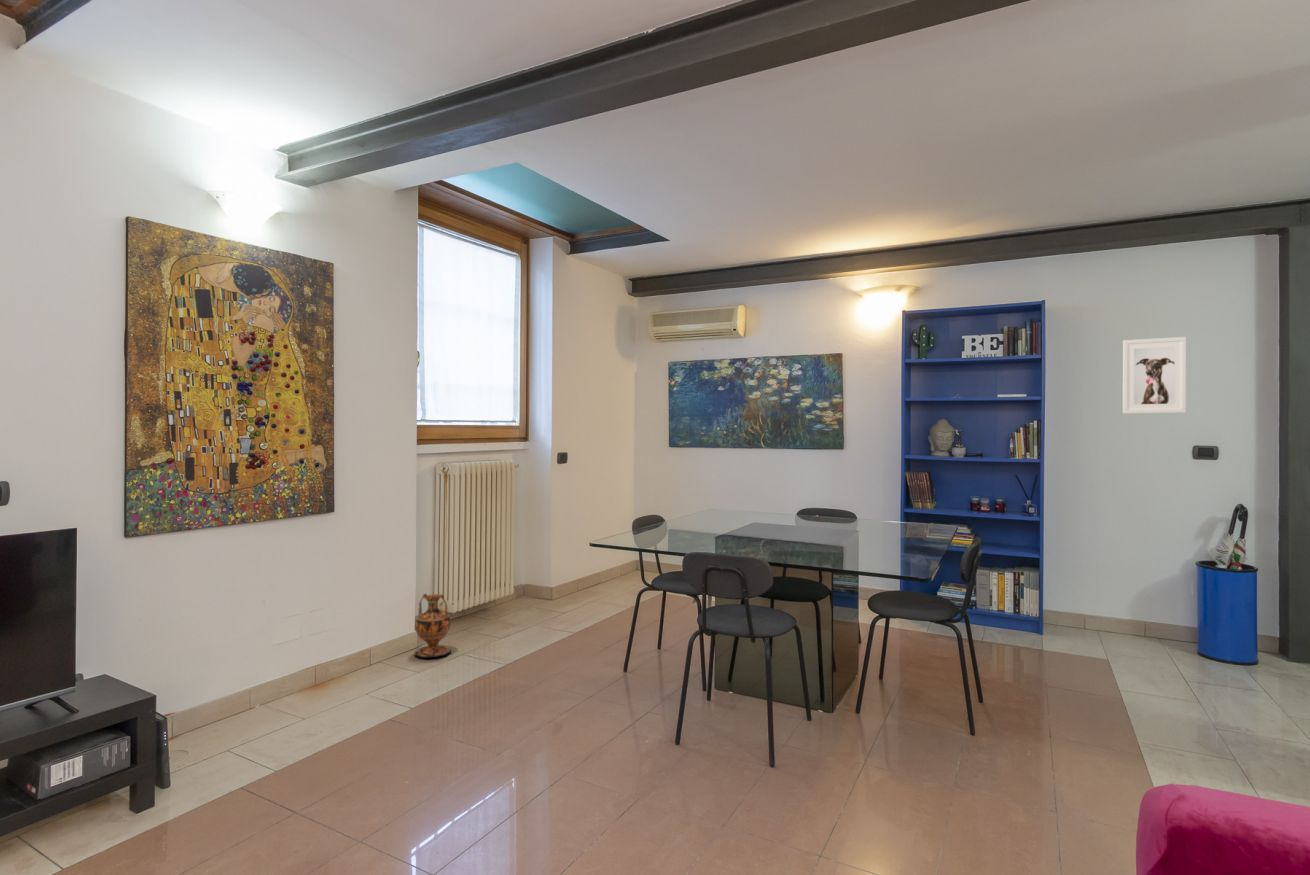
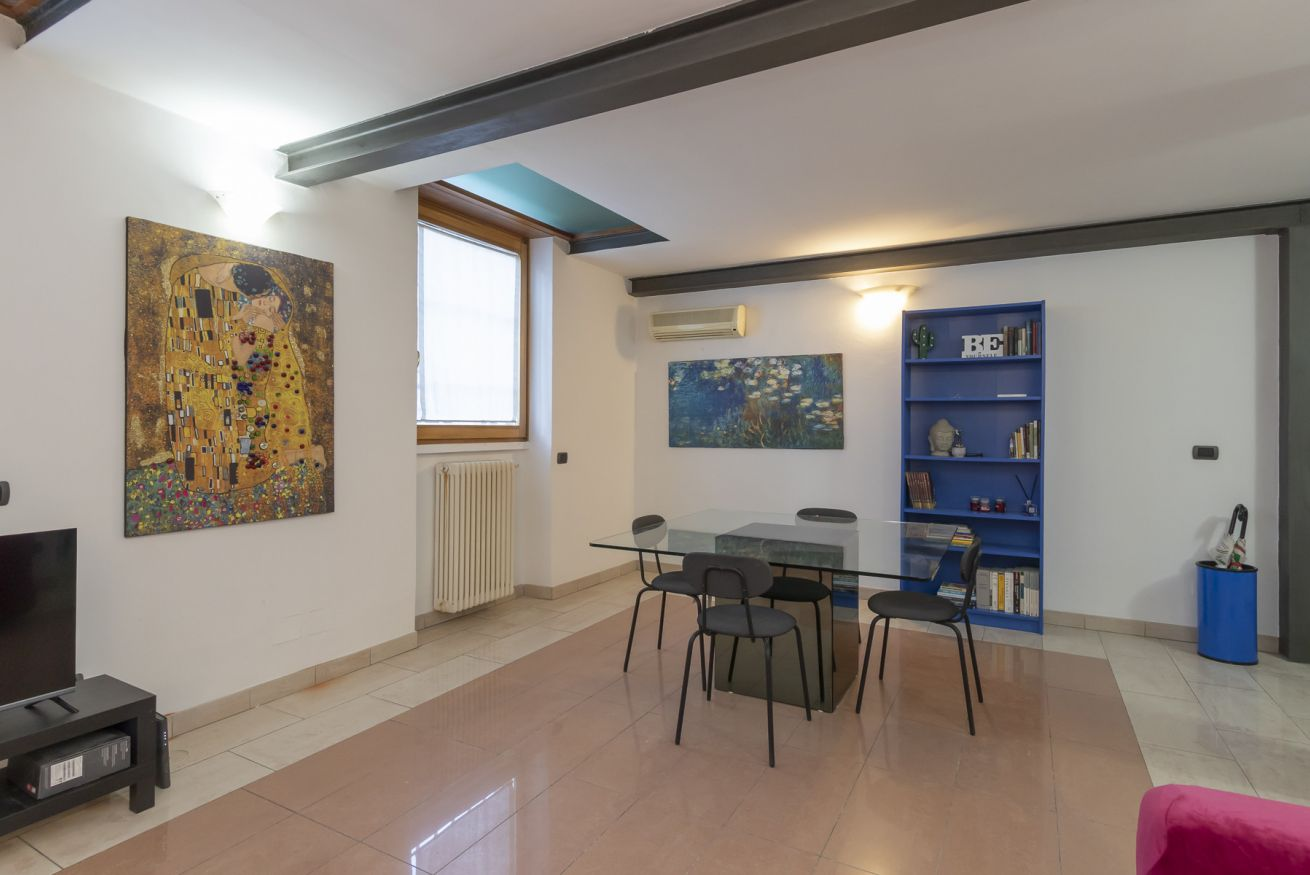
- vase (433, 623)
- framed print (1153, 375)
